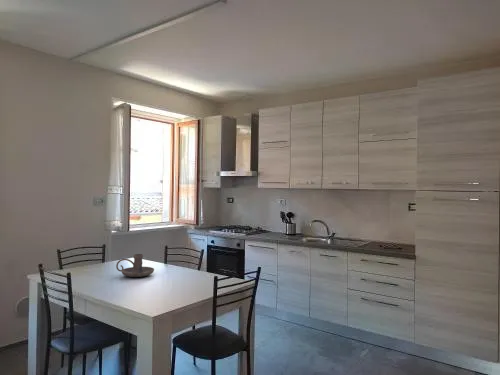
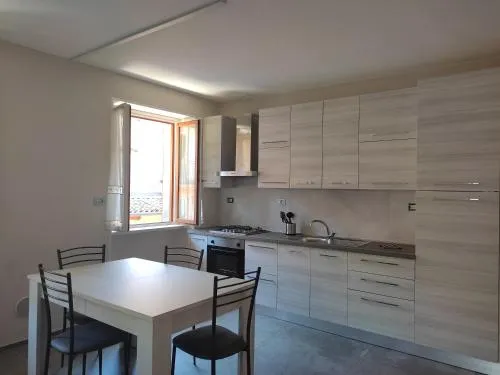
- candle holder (134, 264)
